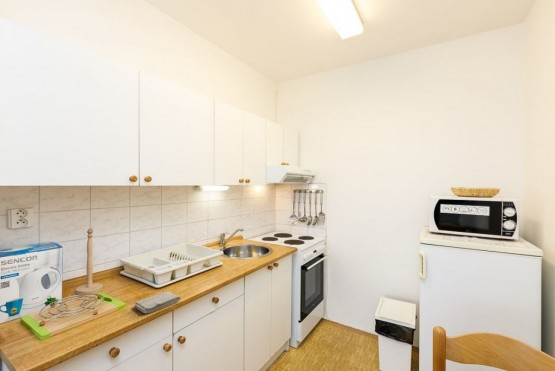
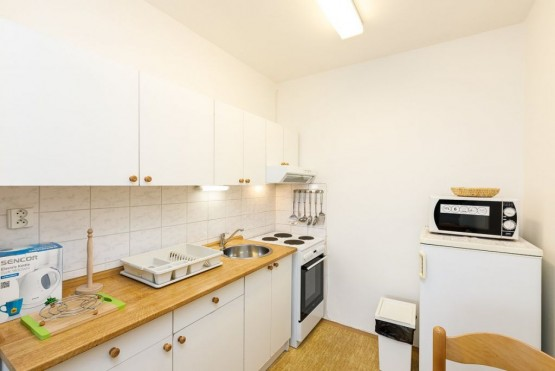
- washcloth (157, 301)
